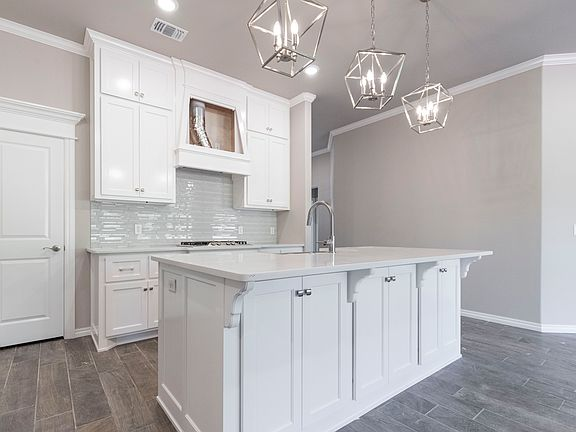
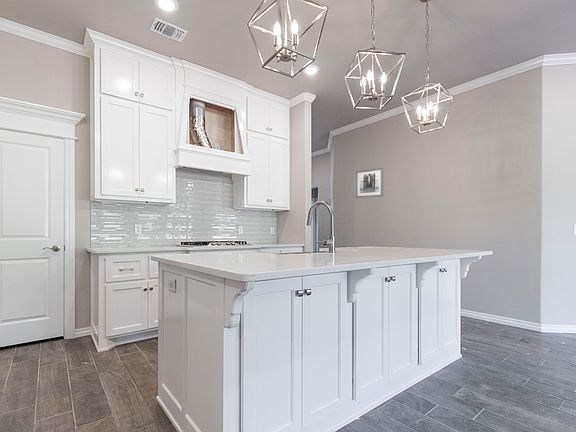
+ wall art (369, 183)
